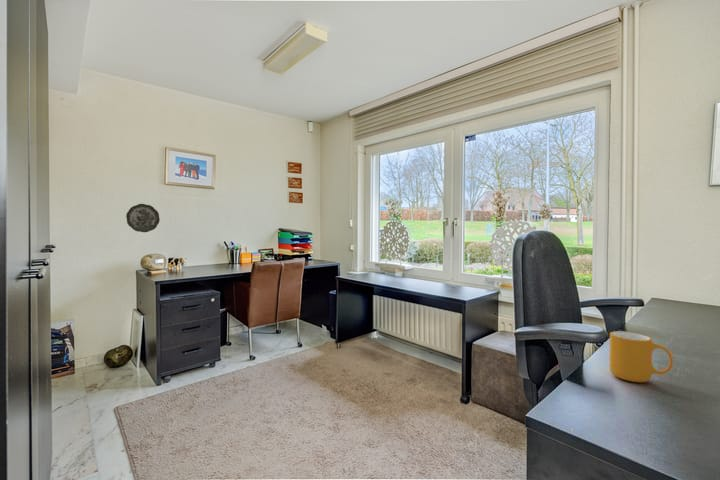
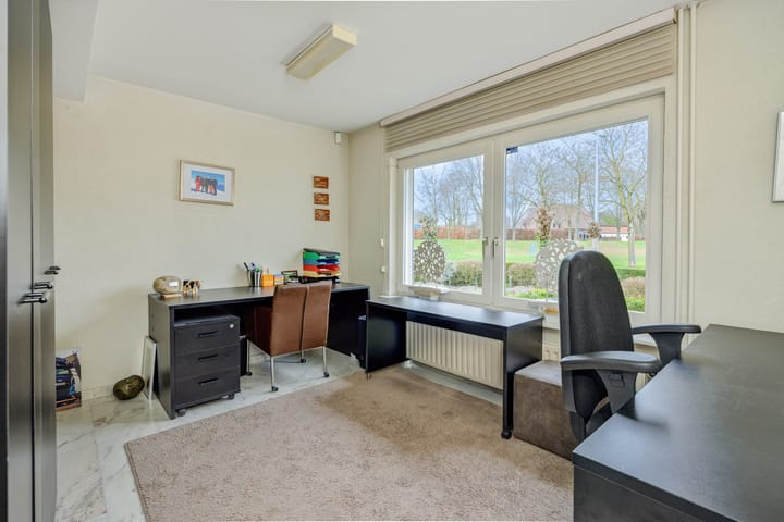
- mug (639, 358)
- decorative plate (143, 218)
